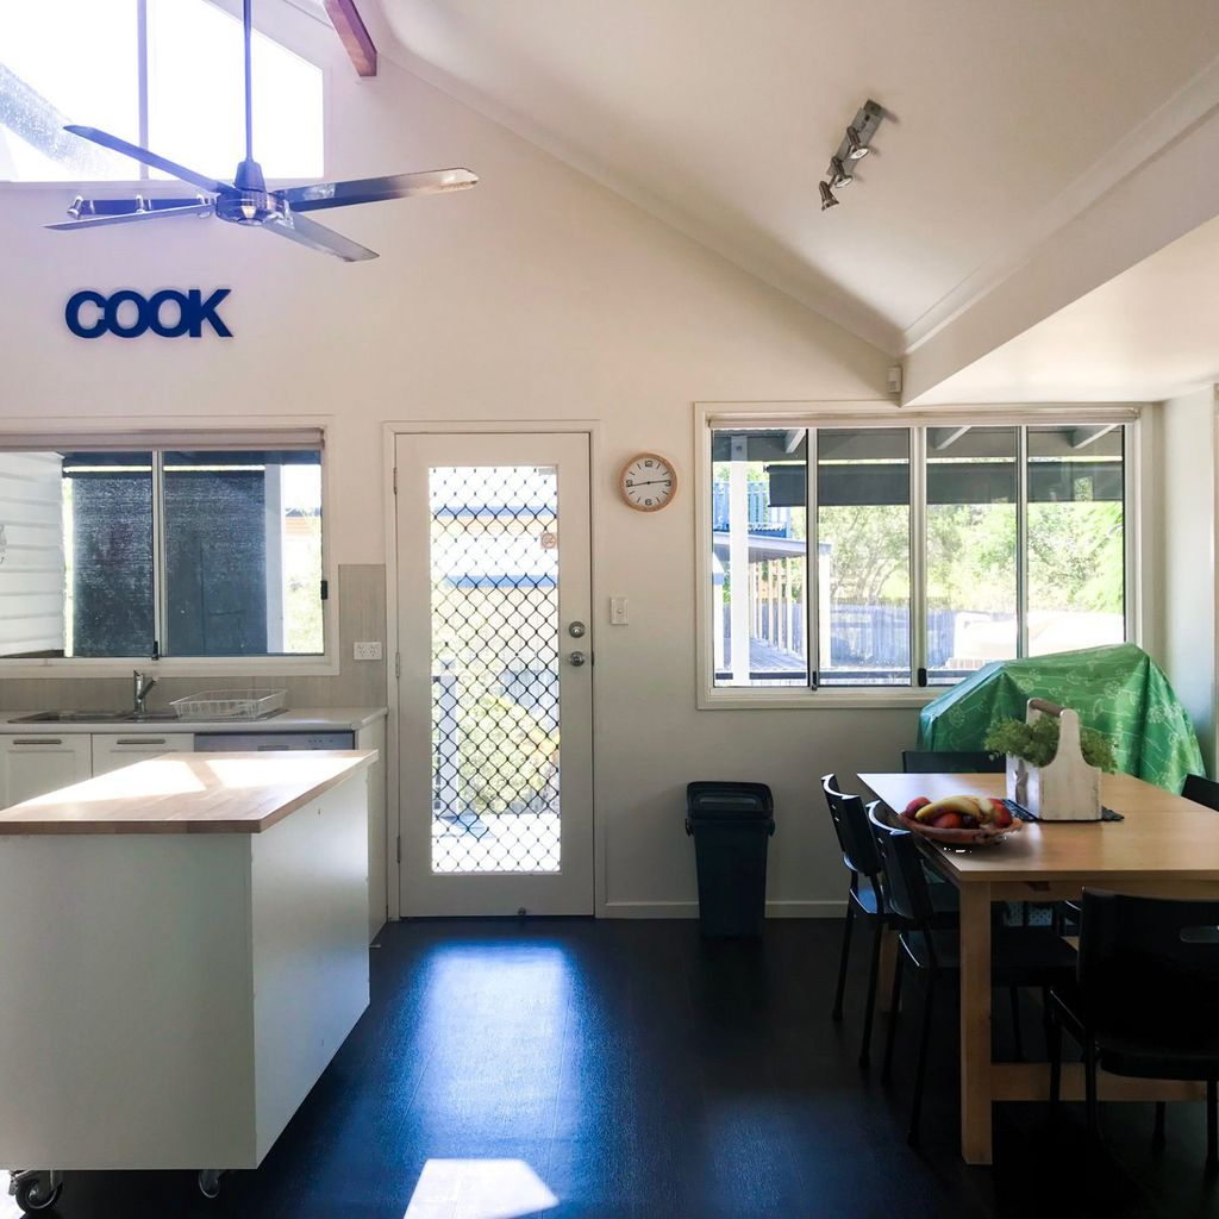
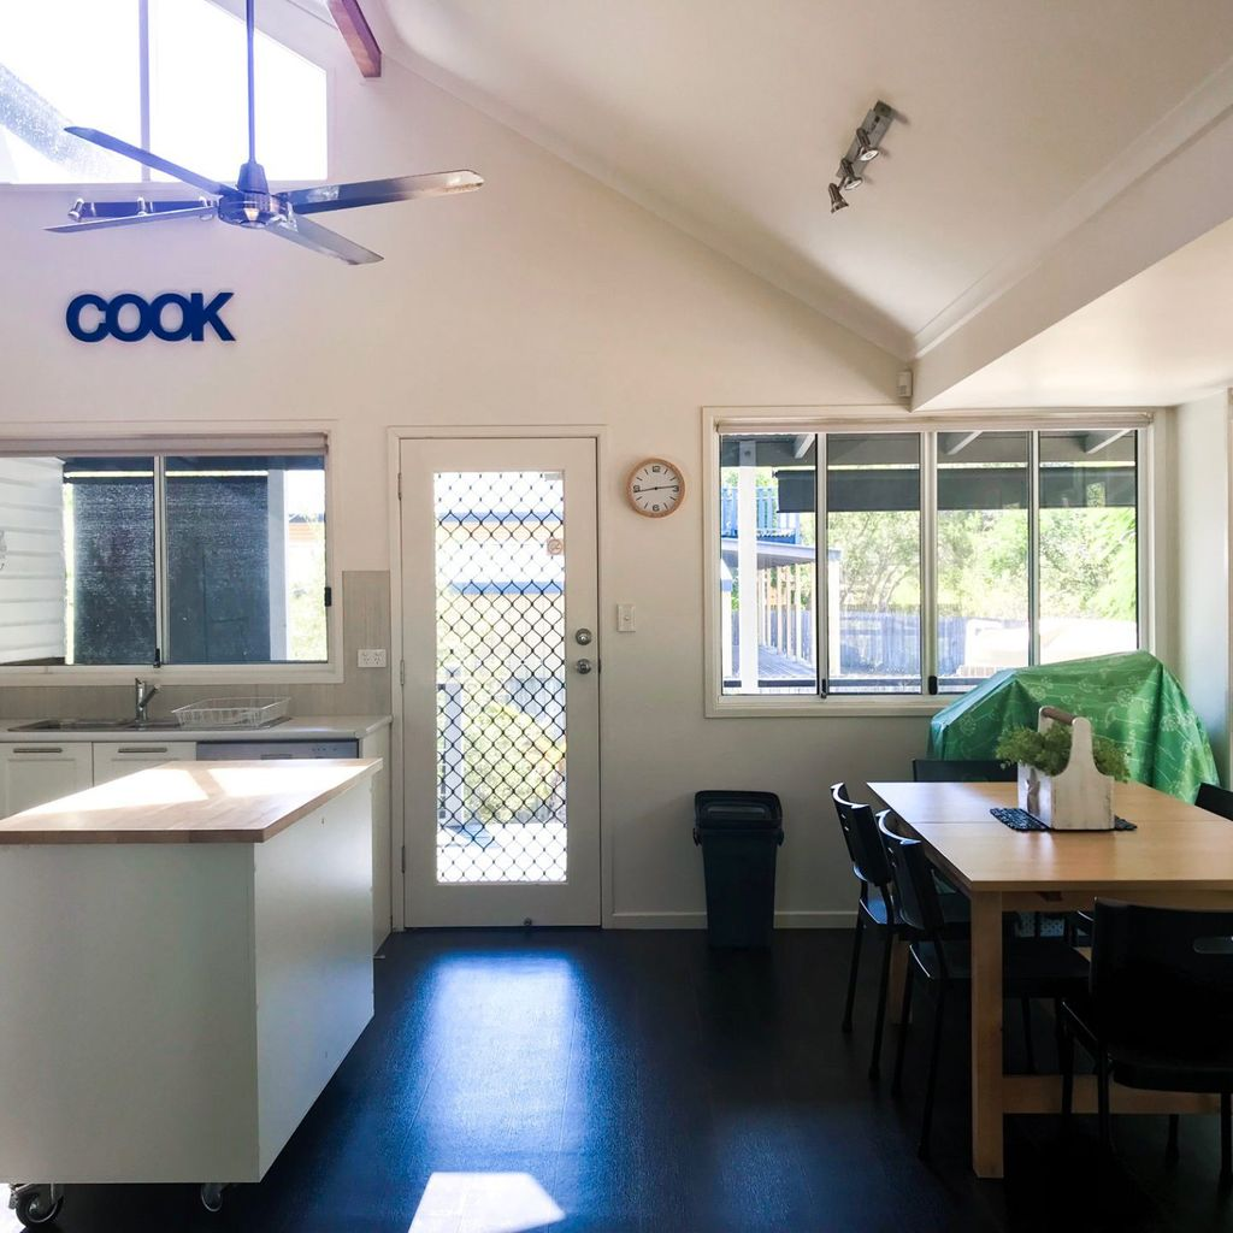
- fruit basket (962, 818)
